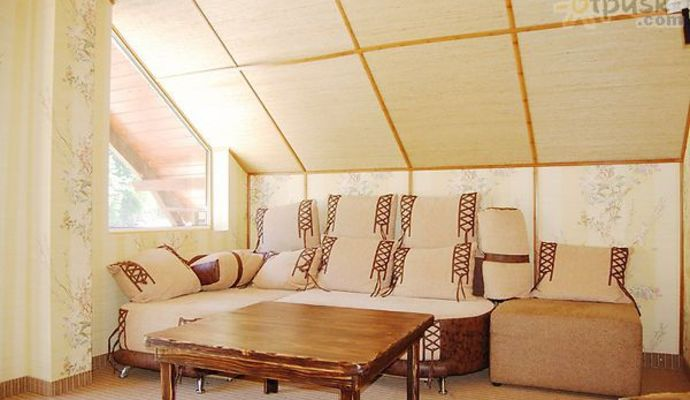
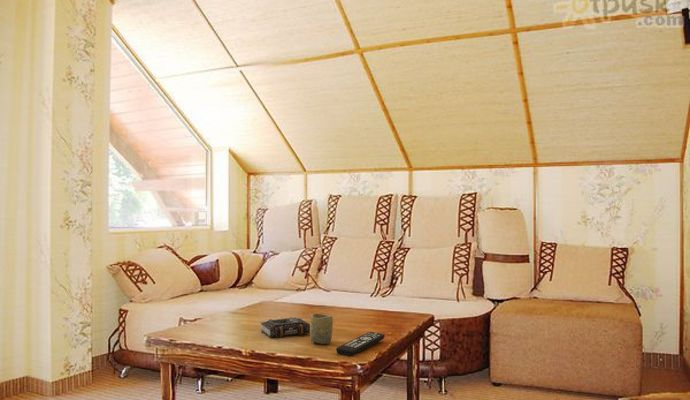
+ book (285, 326)
+ cup (321, 328)
+ remote control (361, 343)
